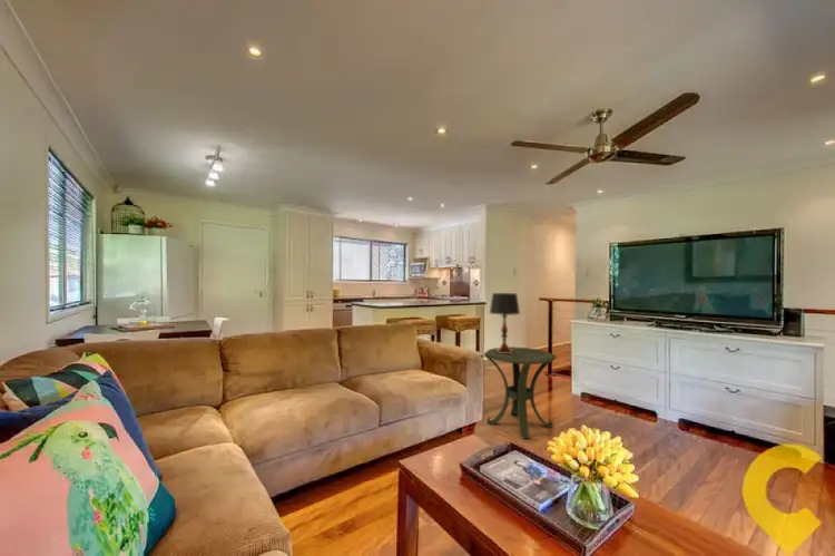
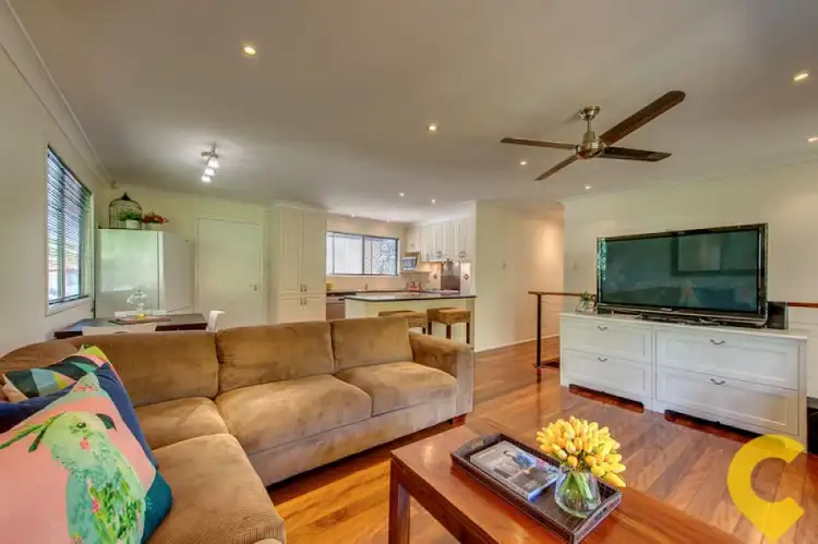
- table lamp (504, 322)
- side table (519, 389)
